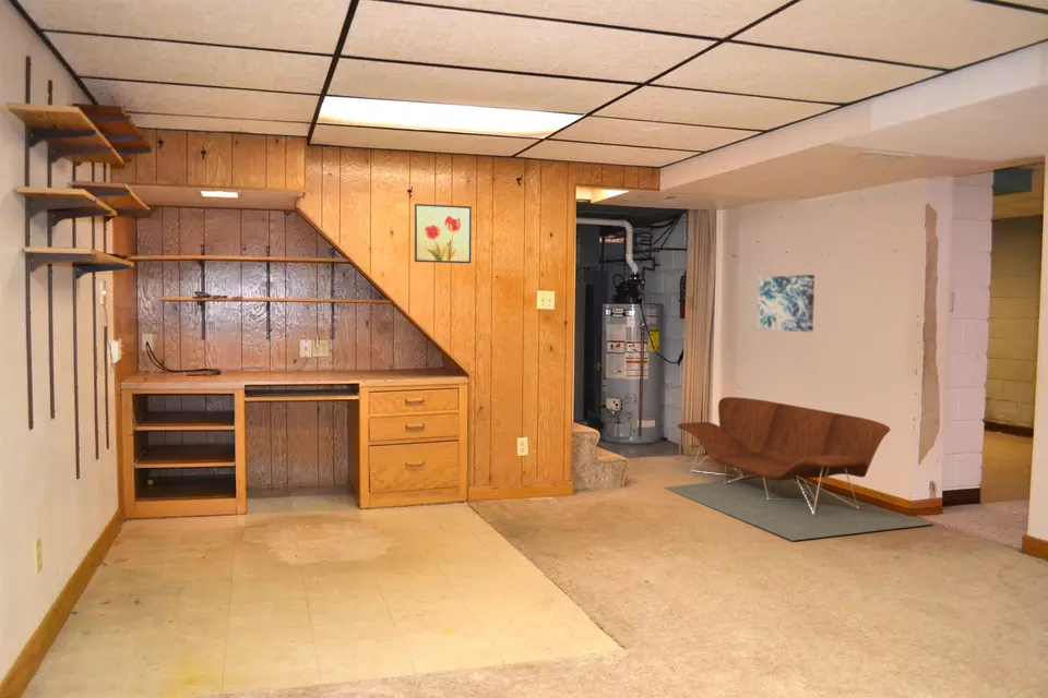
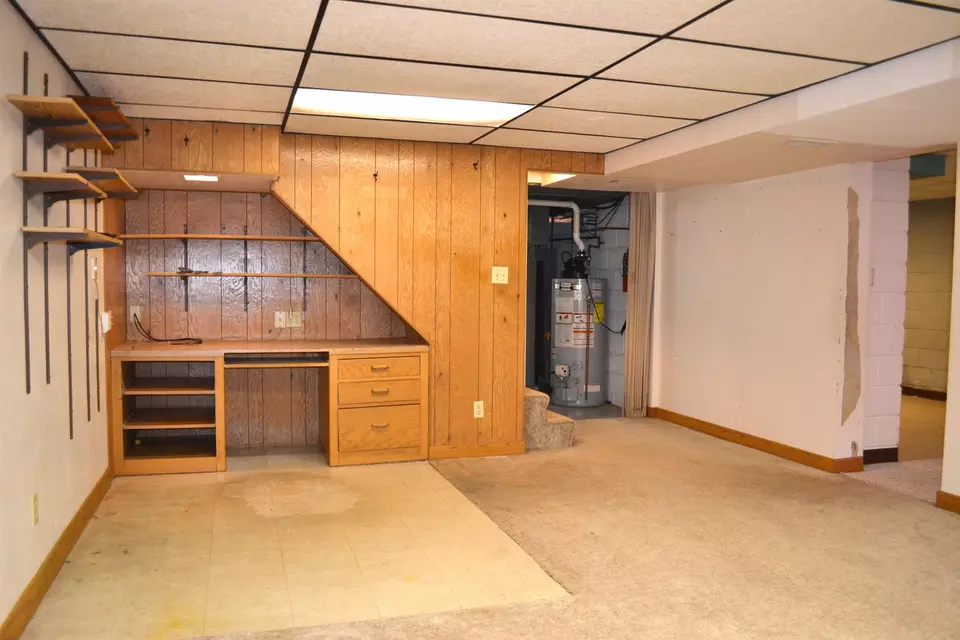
- wall art (442, 233)
- wall art (784, 303)
- sofa (752, 452)
